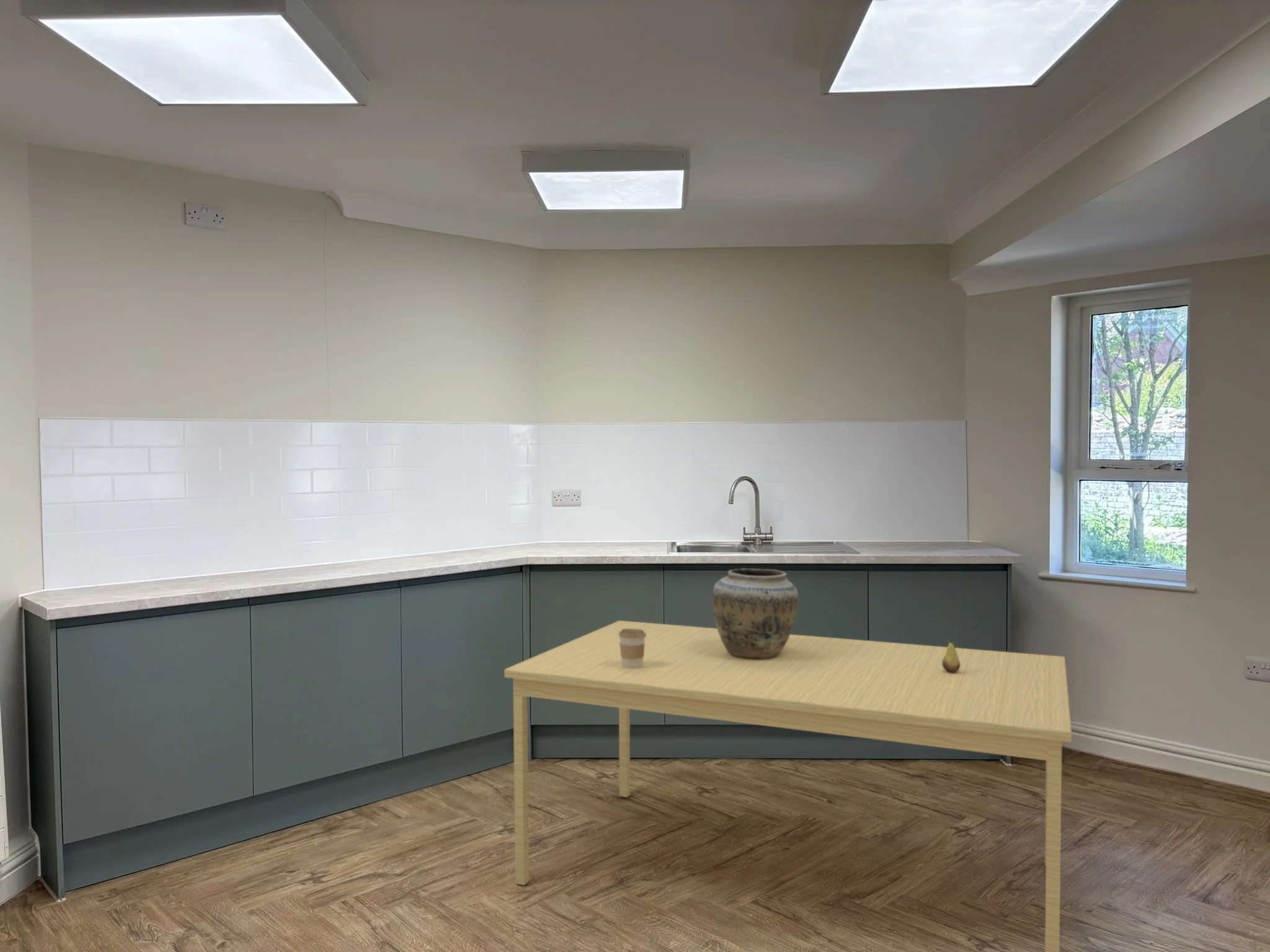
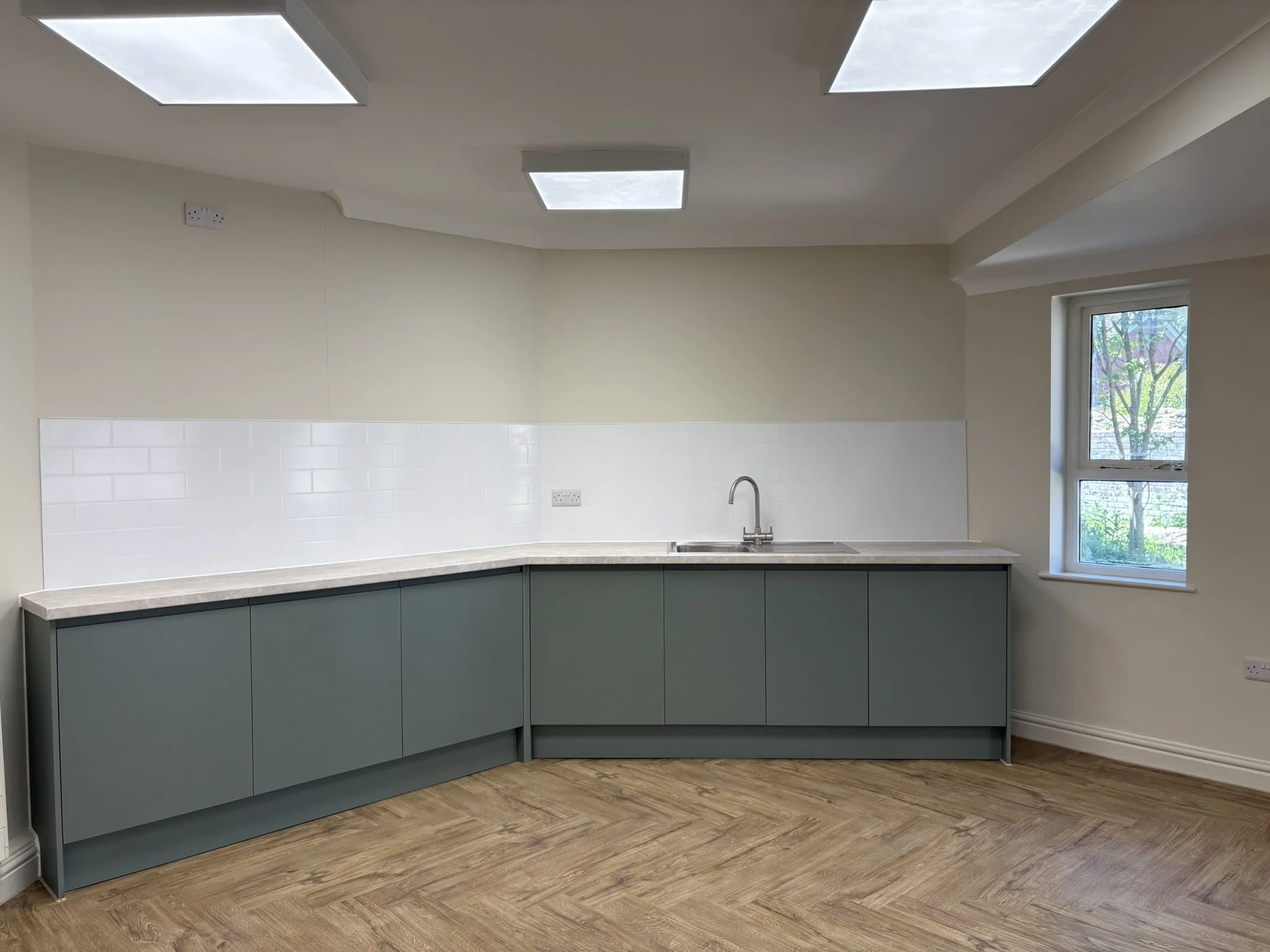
- fruit (951, 653)
- dining table (793, 729)
- vase (755, 612)
- coffee cup (632, 646)
